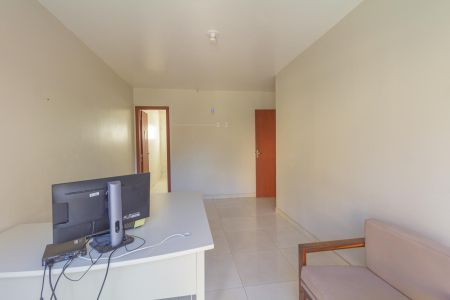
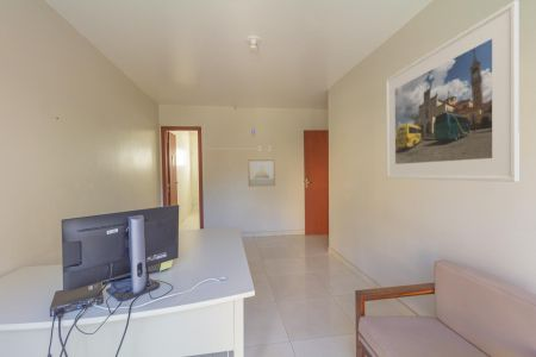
+ wall art (261, 173)
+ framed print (432, 115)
